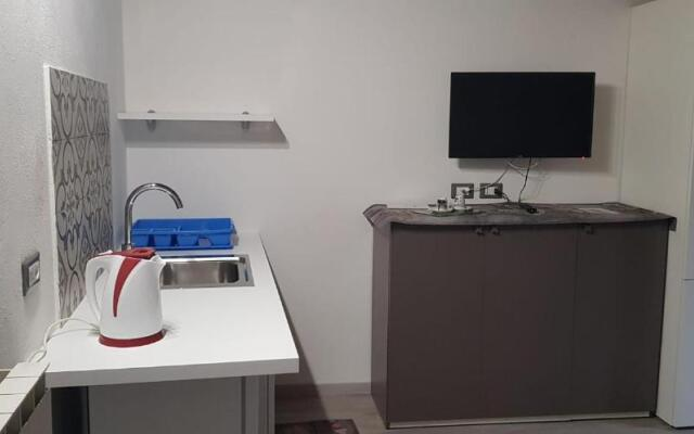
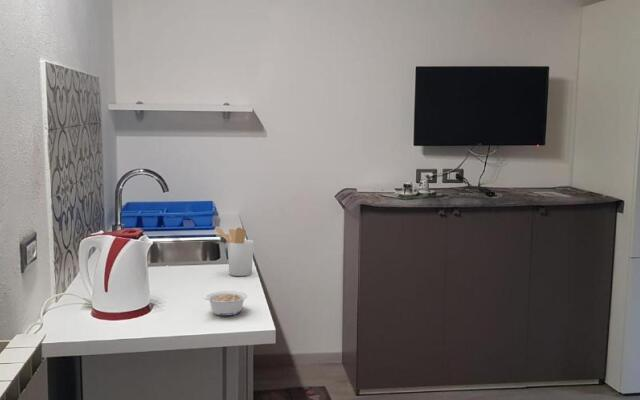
+ legume (226, 302)
+ utensil holder (233, 249)
